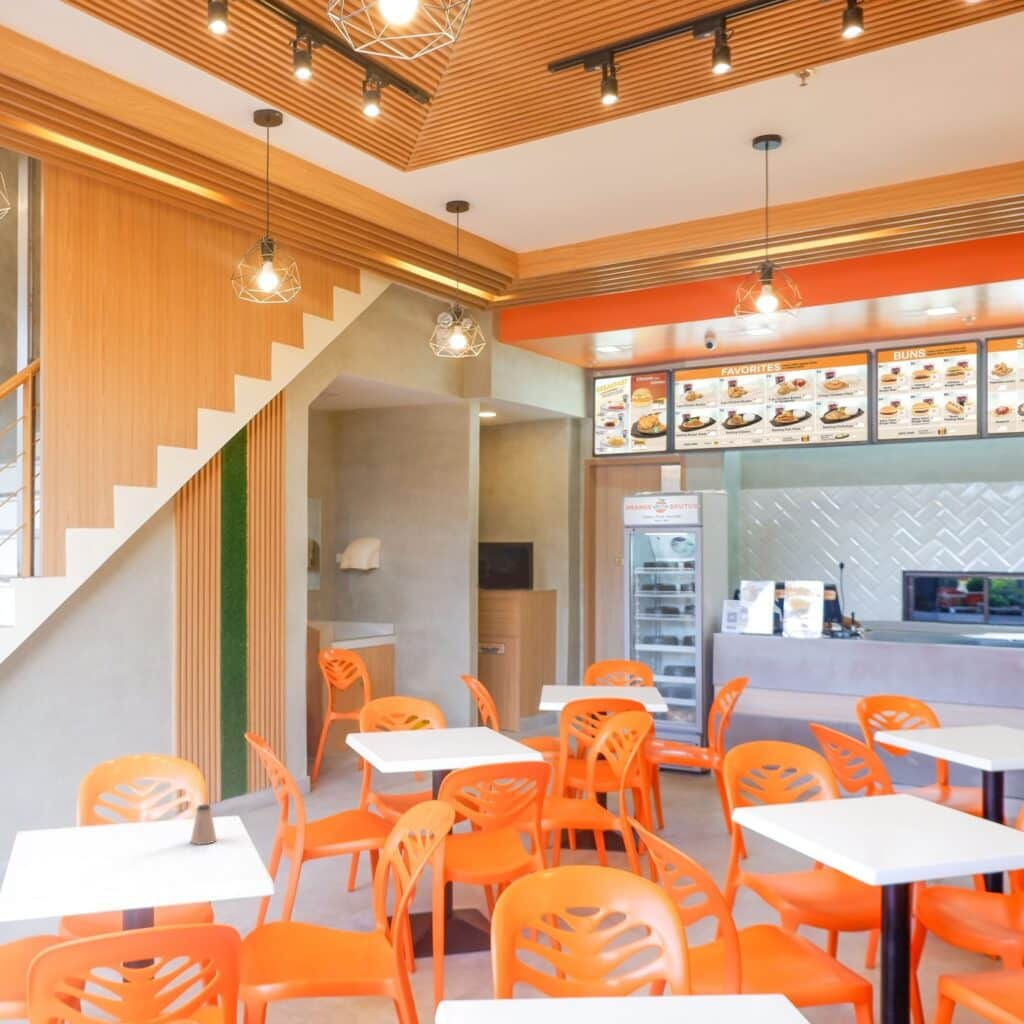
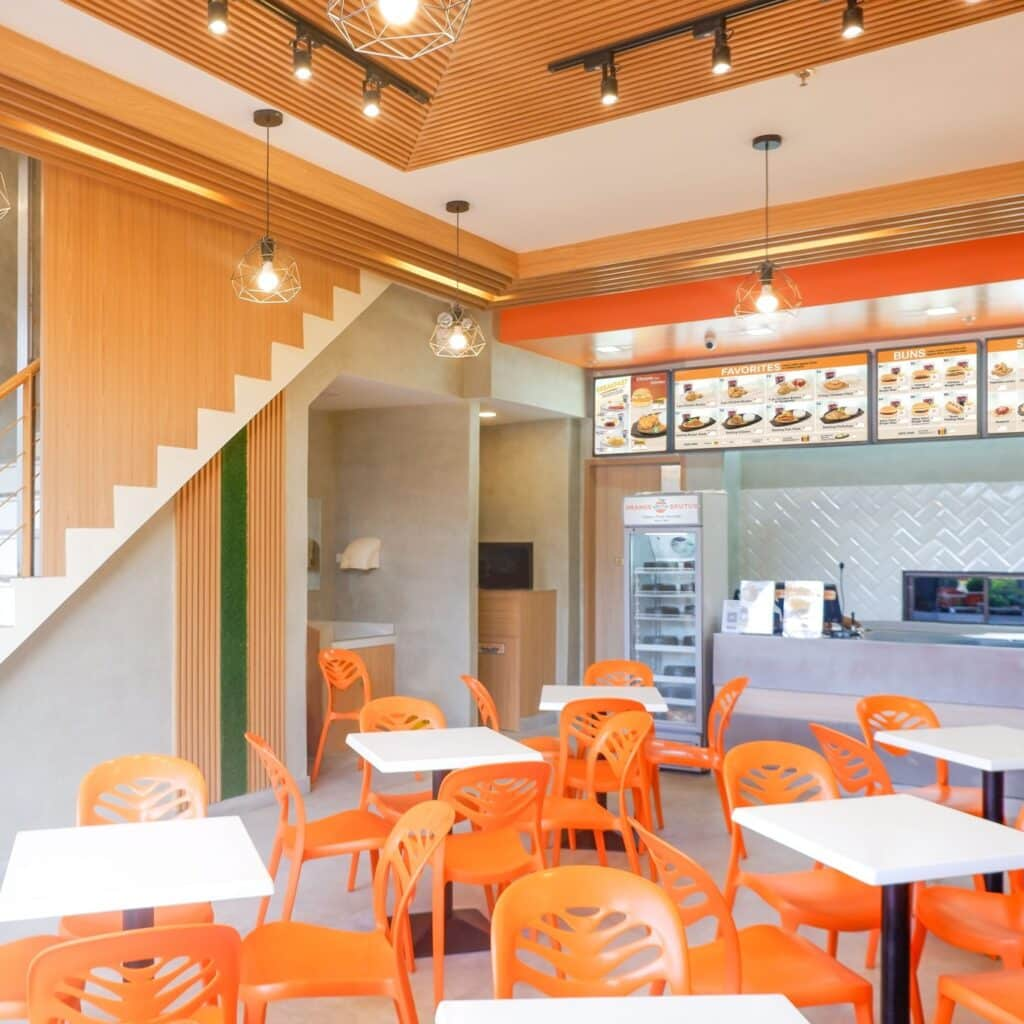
- saltshaker (203, 823)
